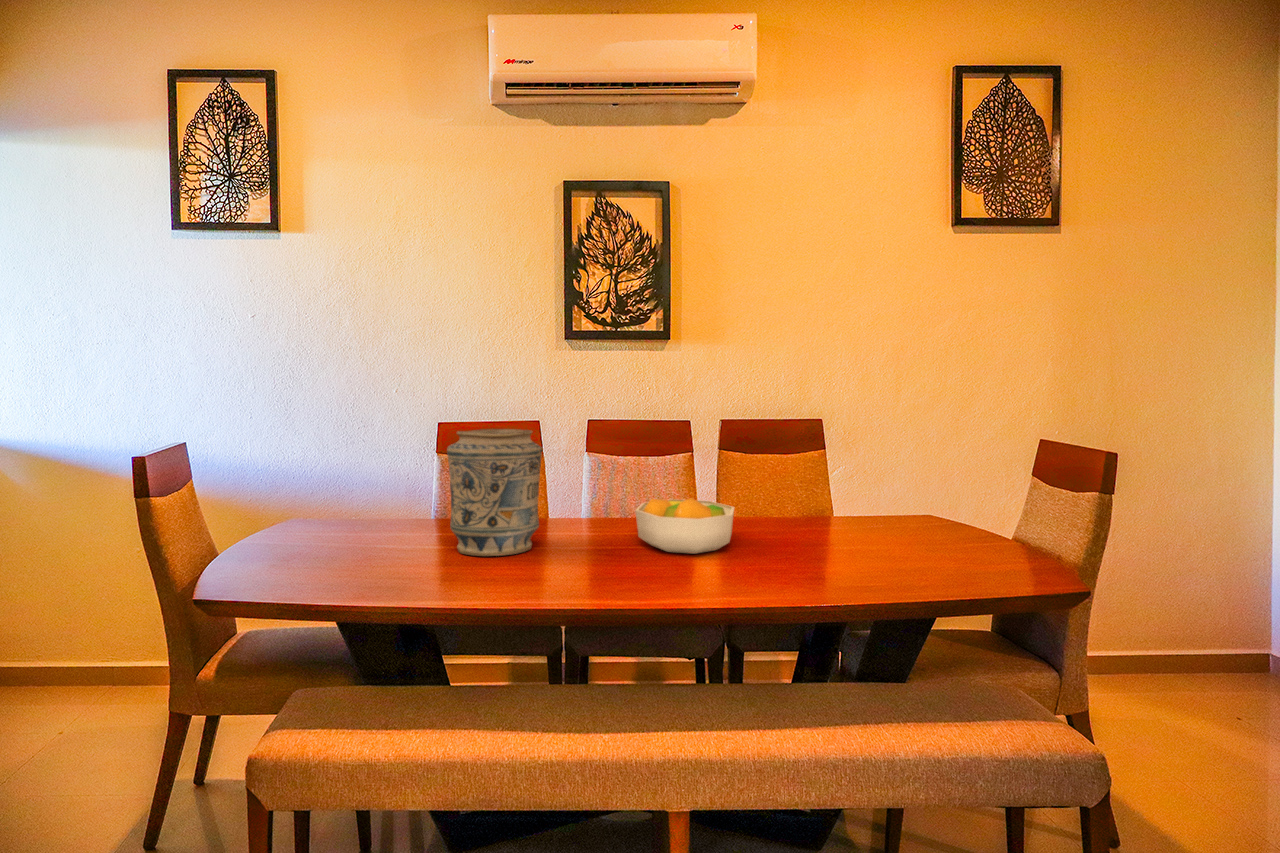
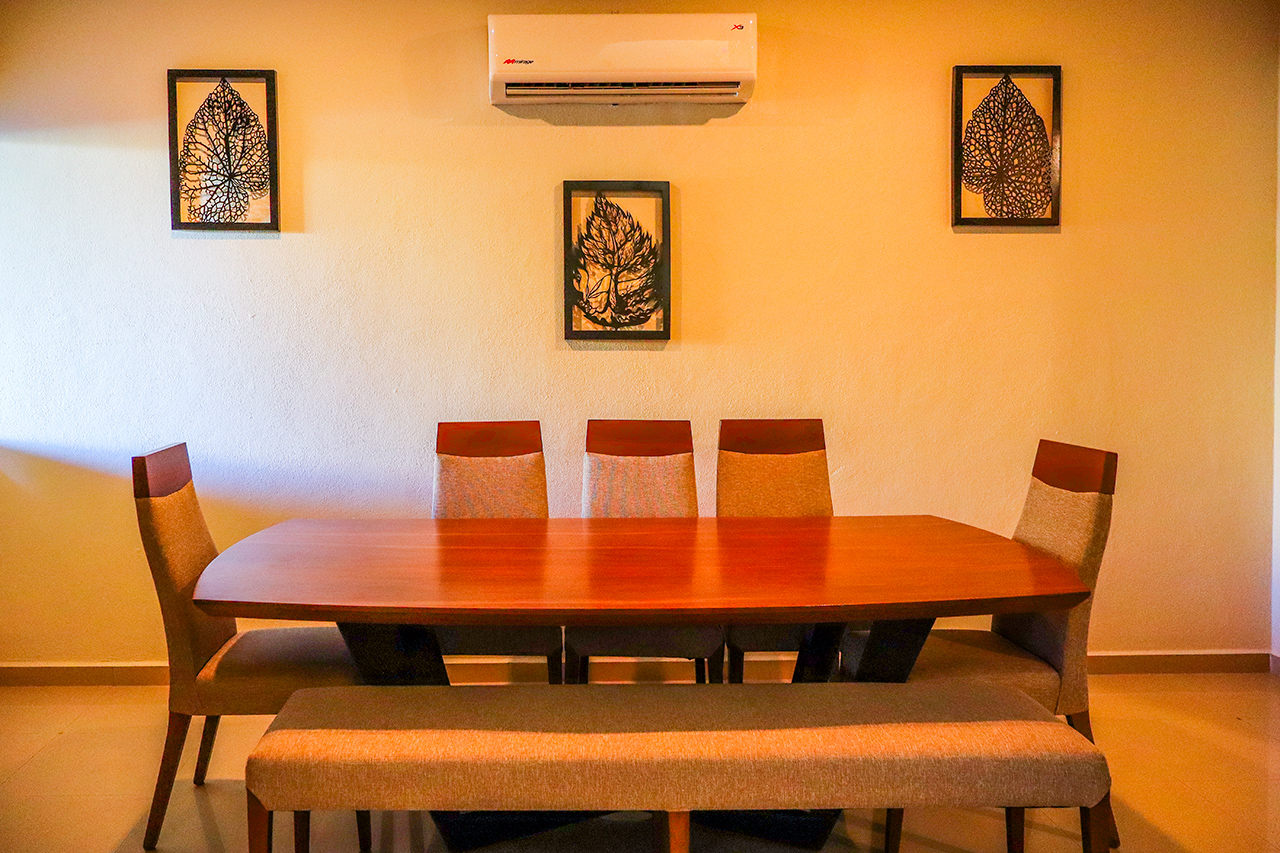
- vase (495, 489)
- fruit bowl (685, 518)
